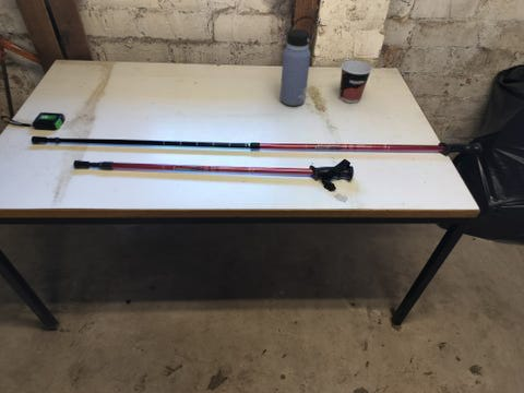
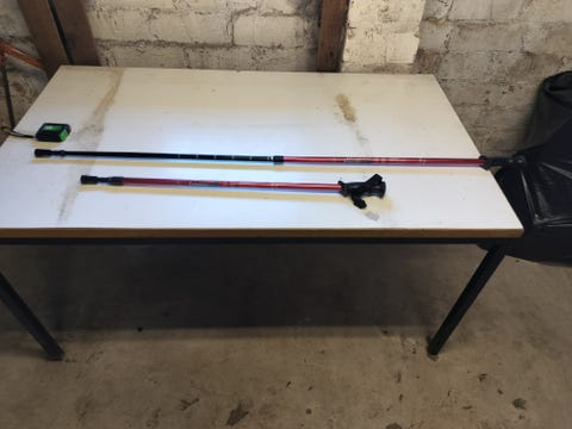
- water bottle (296, 62)
- cup (353, 82)
